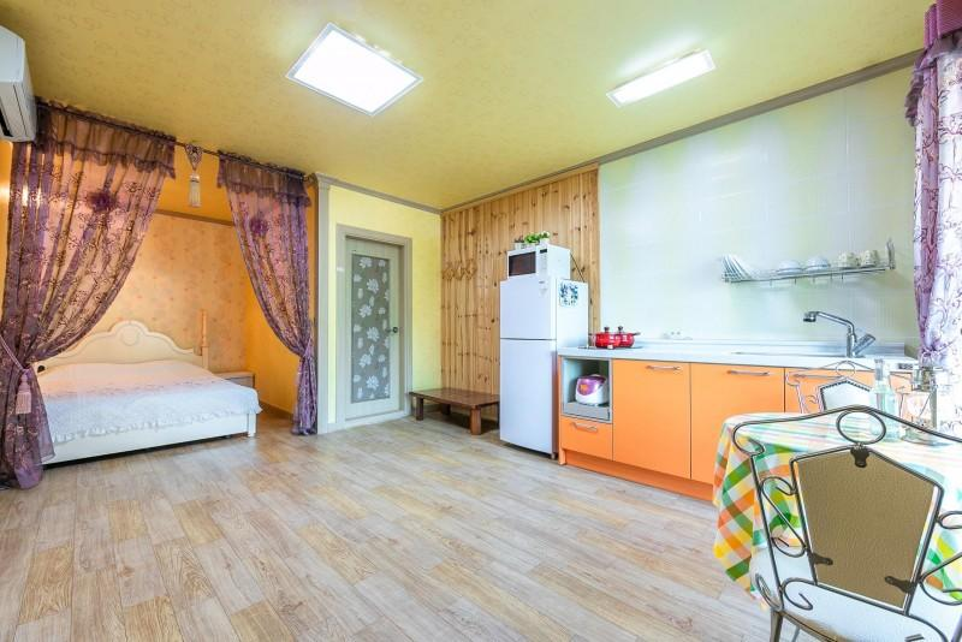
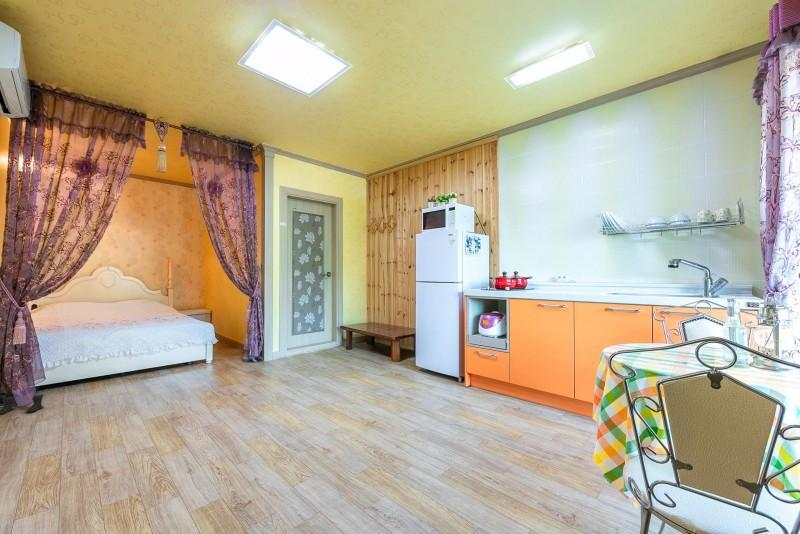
+ boots (14, 408)
